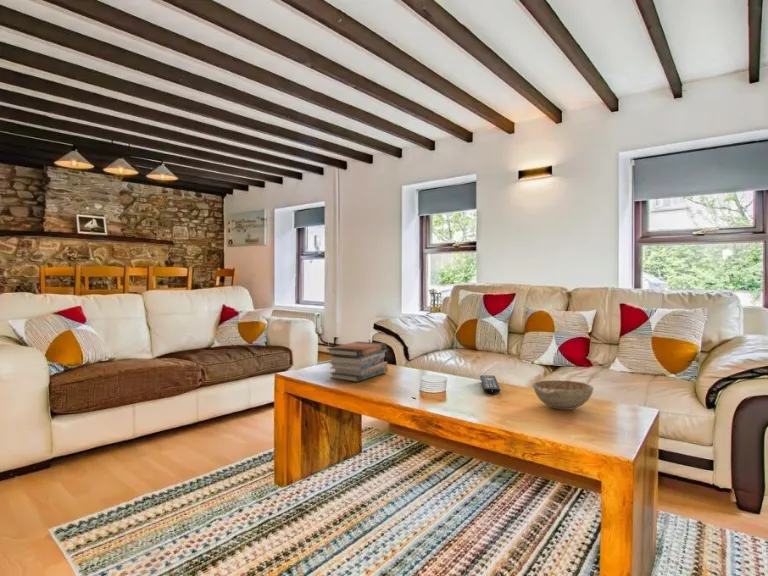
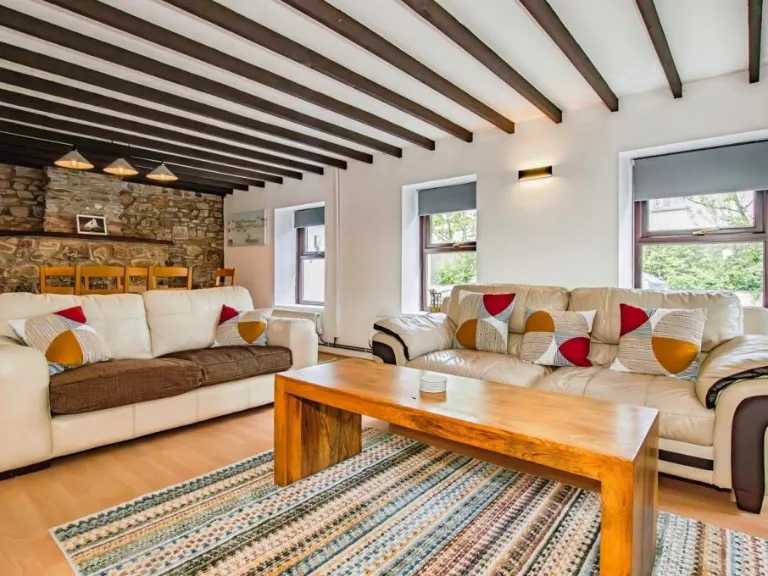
- remote control (489, 383)
- decorative bowl (562, 395)
- book stack (358, 360)
